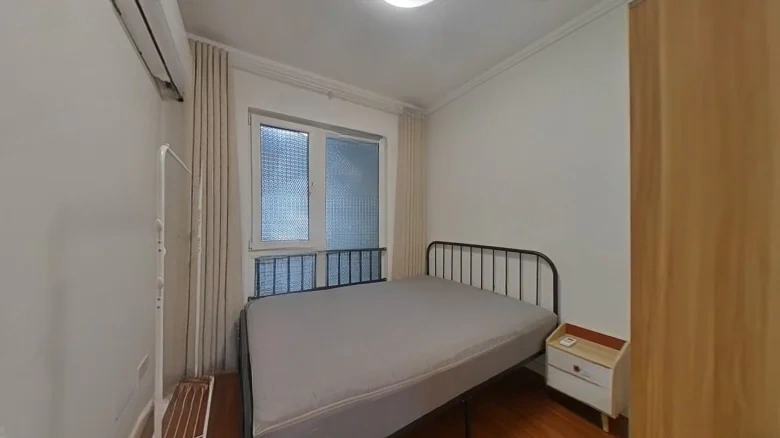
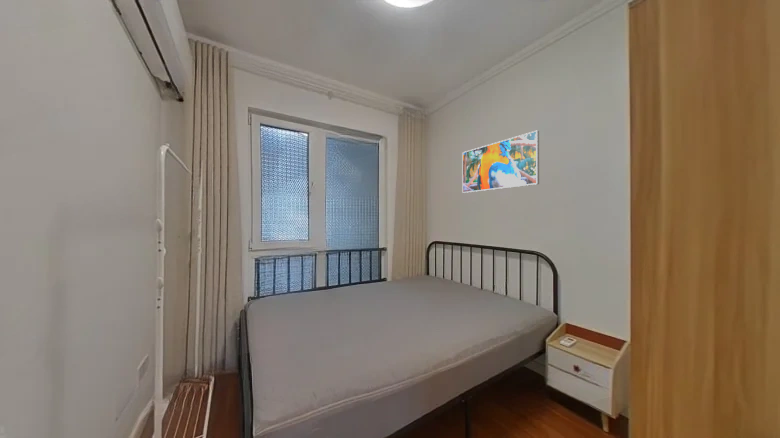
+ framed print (495, 166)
